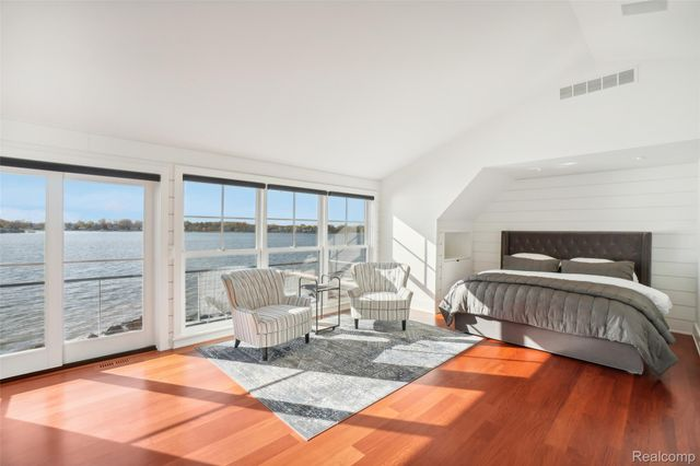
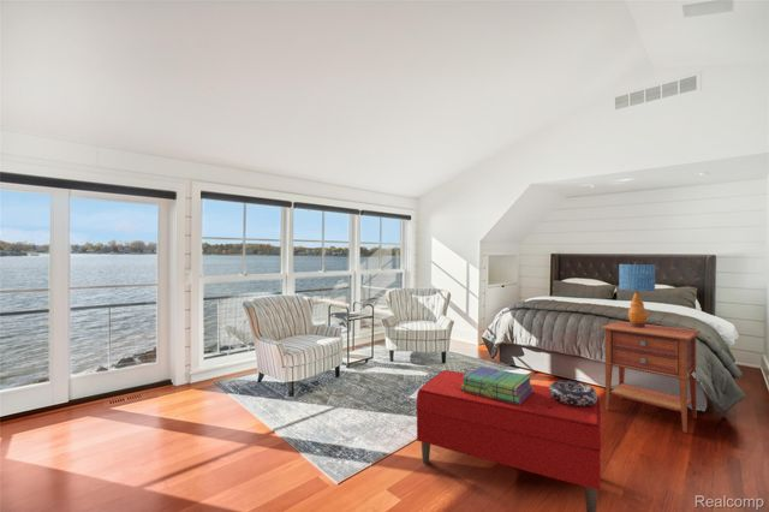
+ decorative bowl (572, 392)
+ table lamp (636, 293)
+ stack of books (496, 383)
+ bench (506, 430)
+ nightstand (649, 370)
